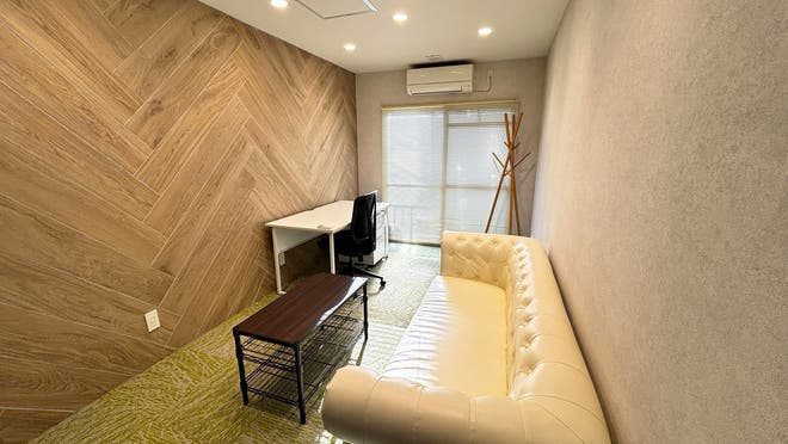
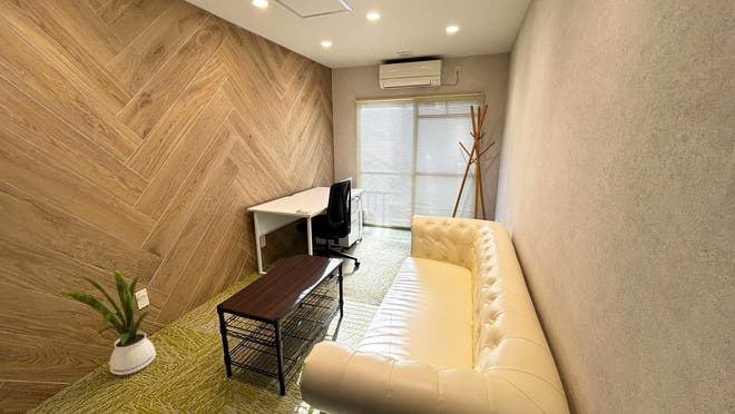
+ house plant (120, 316)
